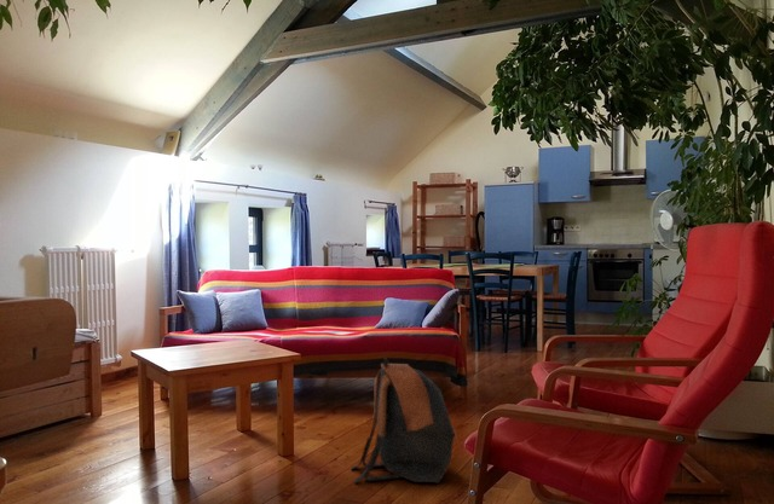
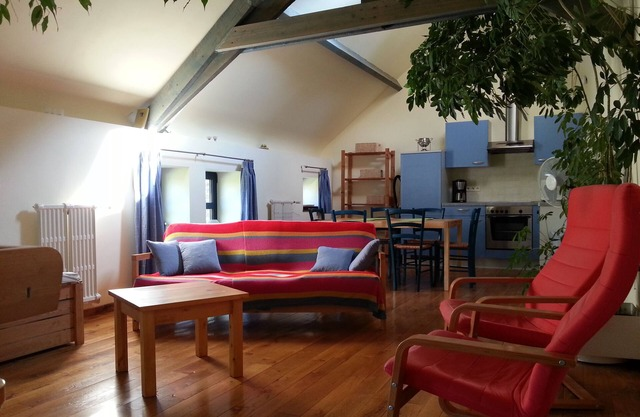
- backpack (404, 413)
